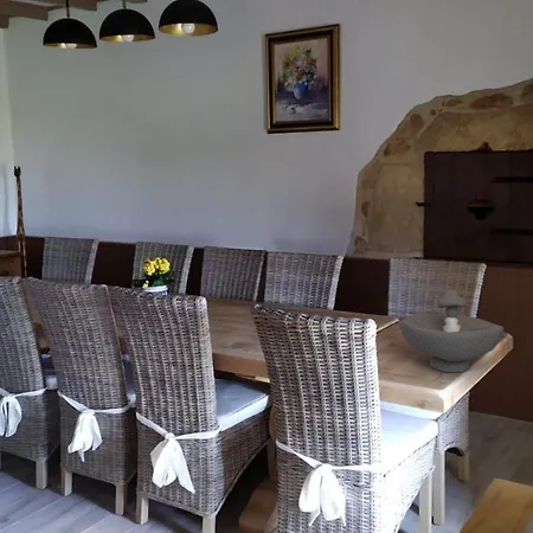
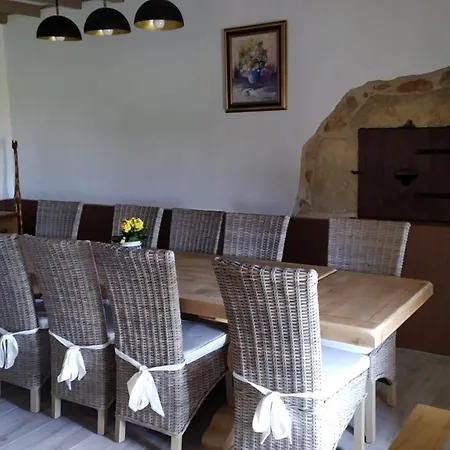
- decorative bowl (450, 328)
